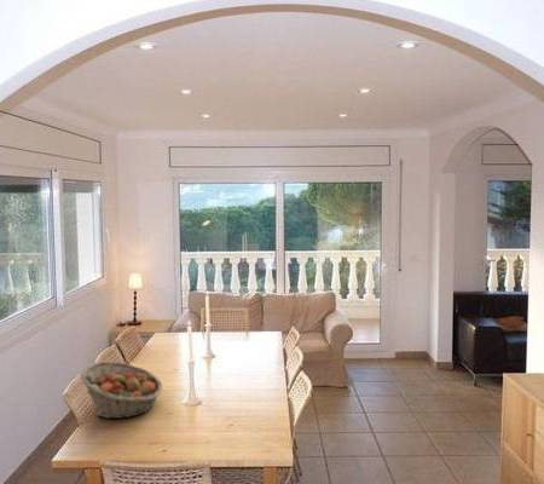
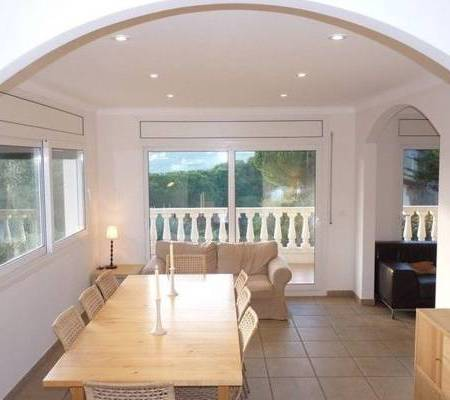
- fruit basket (122, 387)
